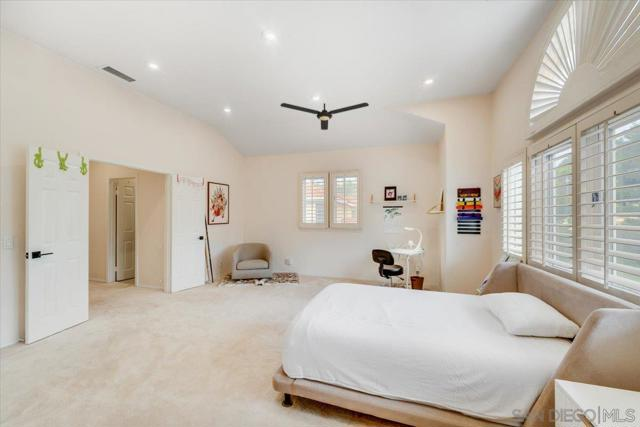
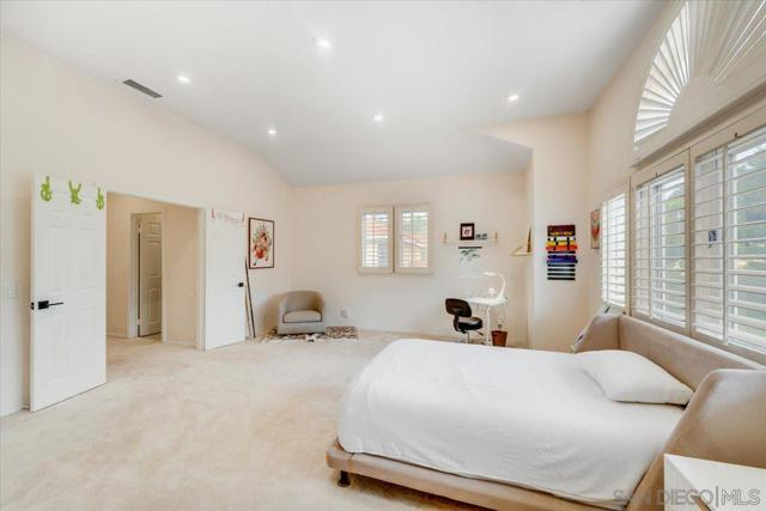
- ceiling fan (324, 115)
